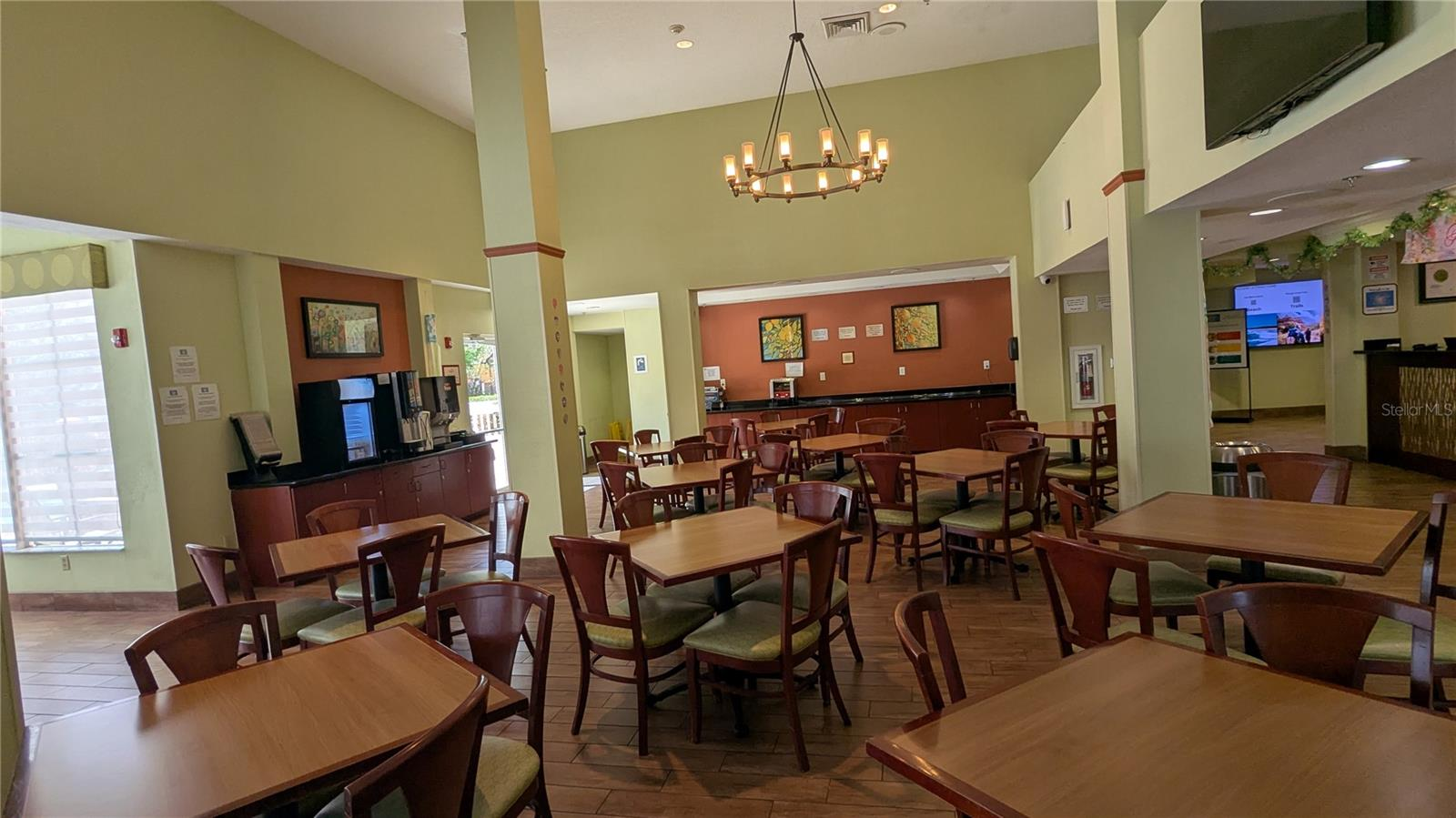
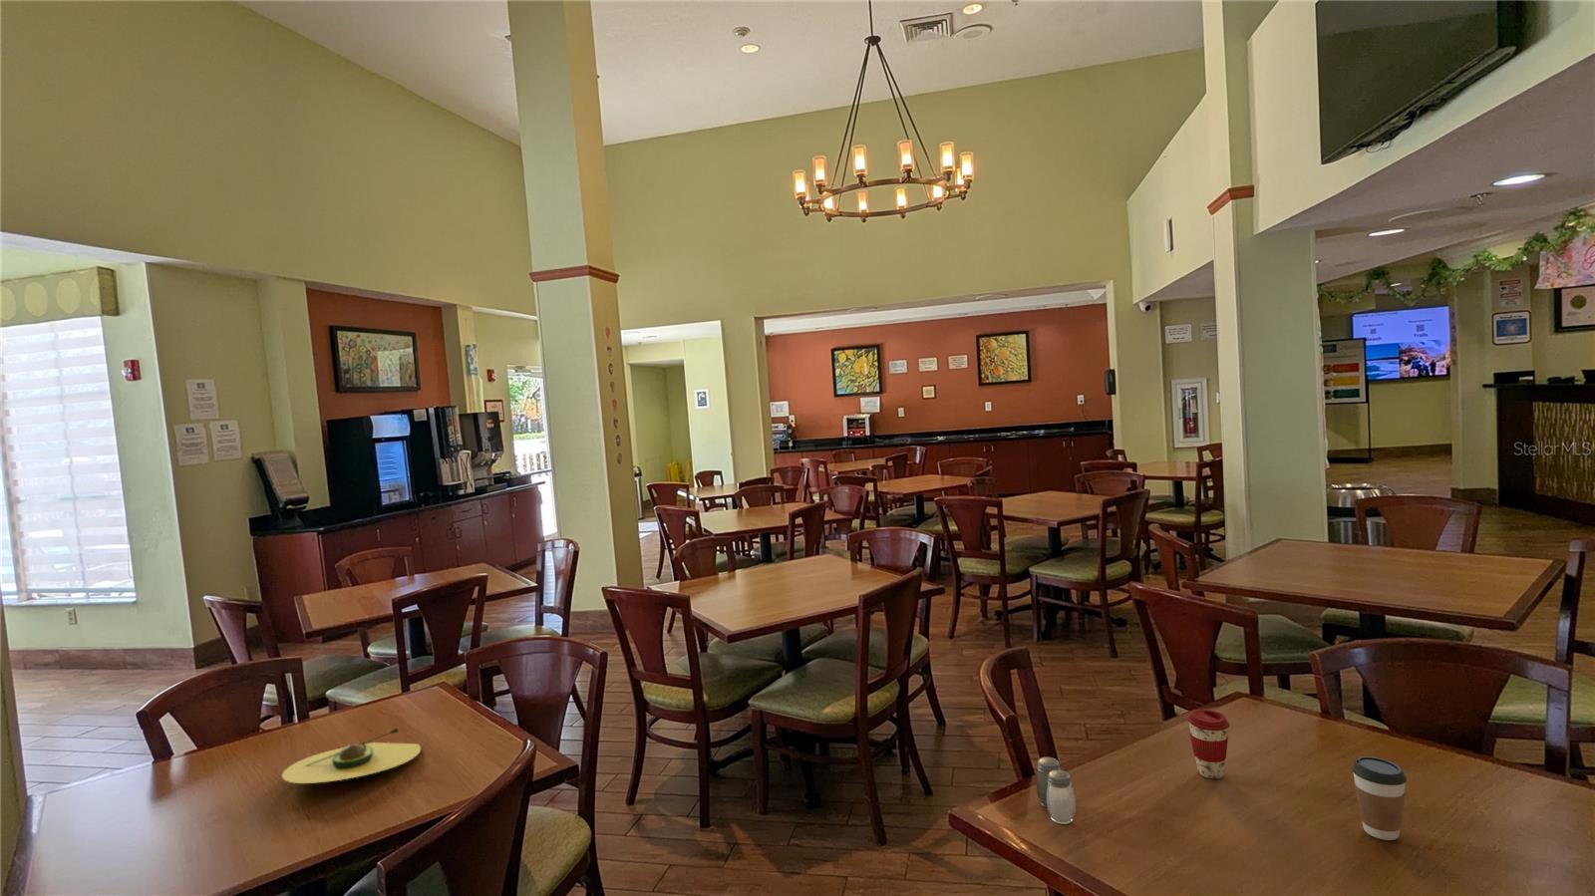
+ avocado (353, 751)
+ coffee cup (1209, 744)
+ salt and pepper shaker (1055, 789)
+ coffee cup (1379, 799)
